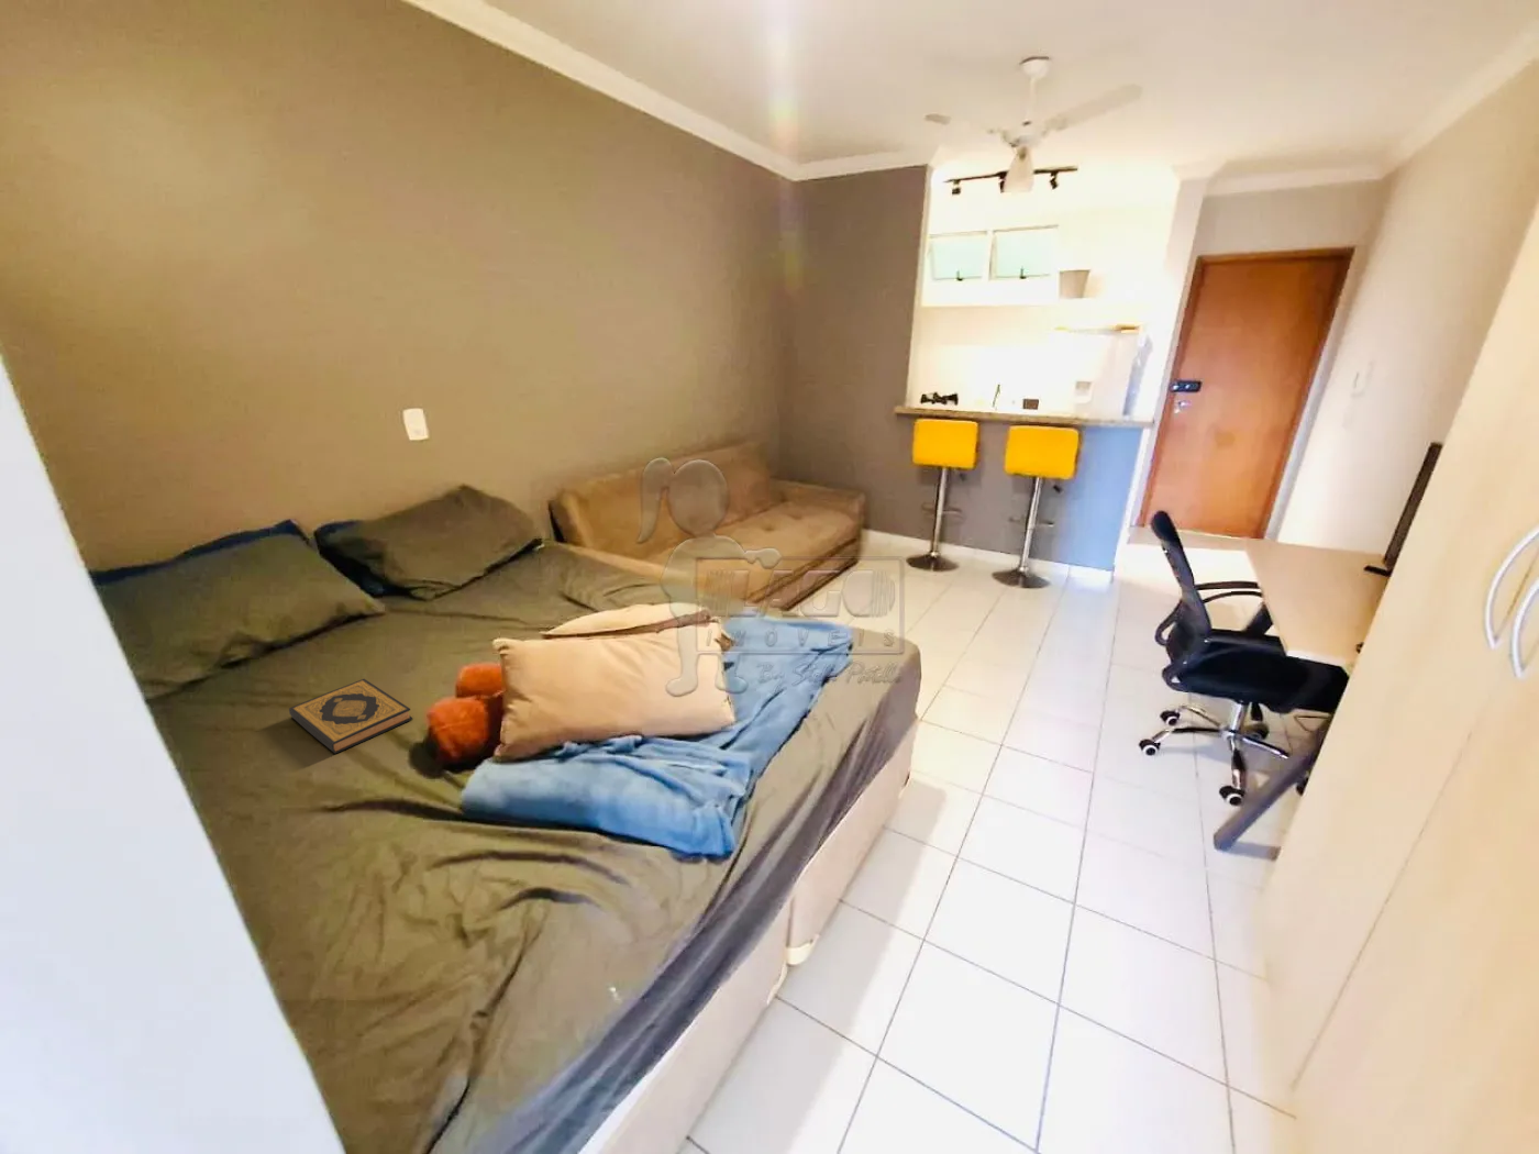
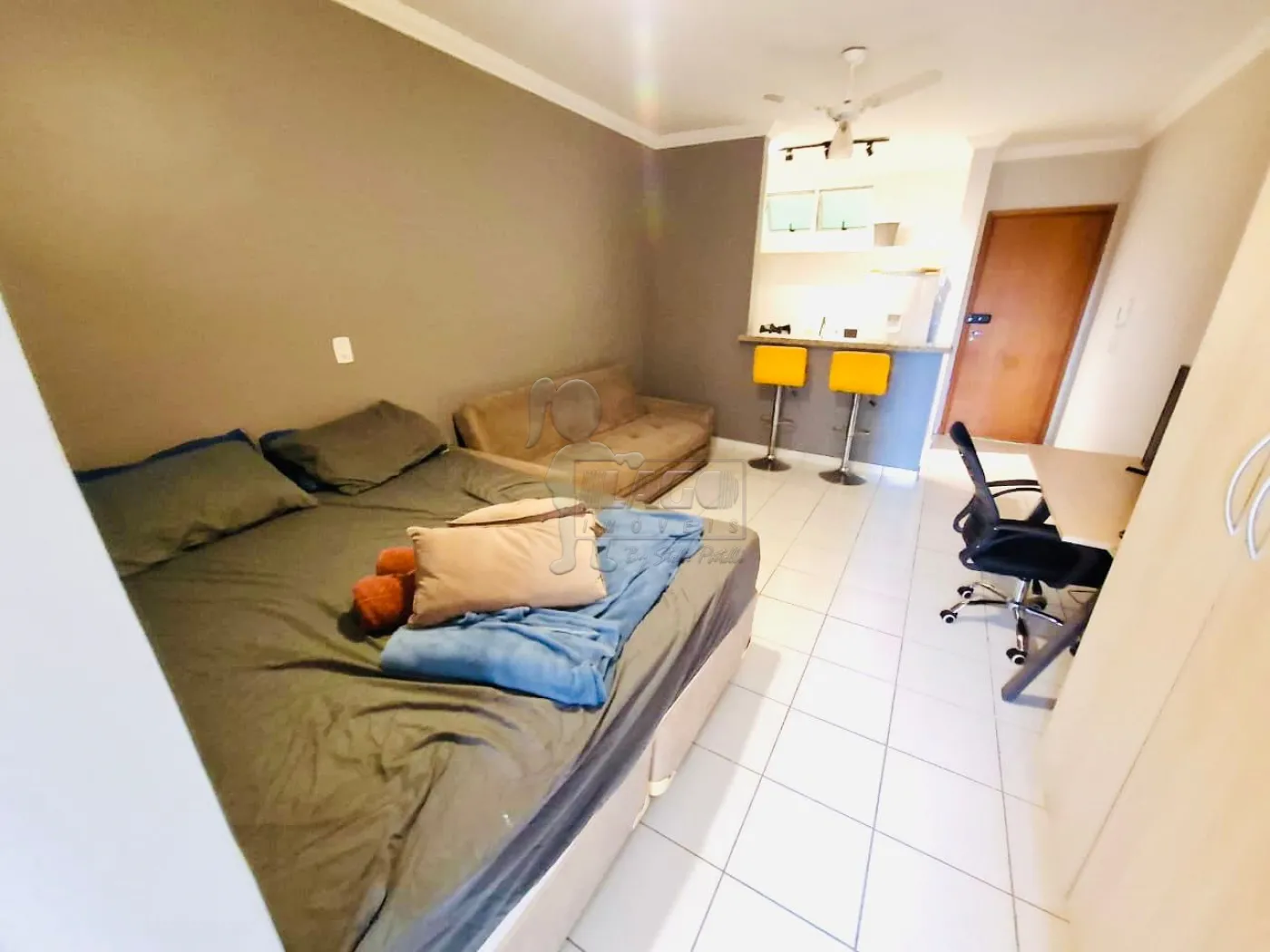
- hardback book (349, 713)
